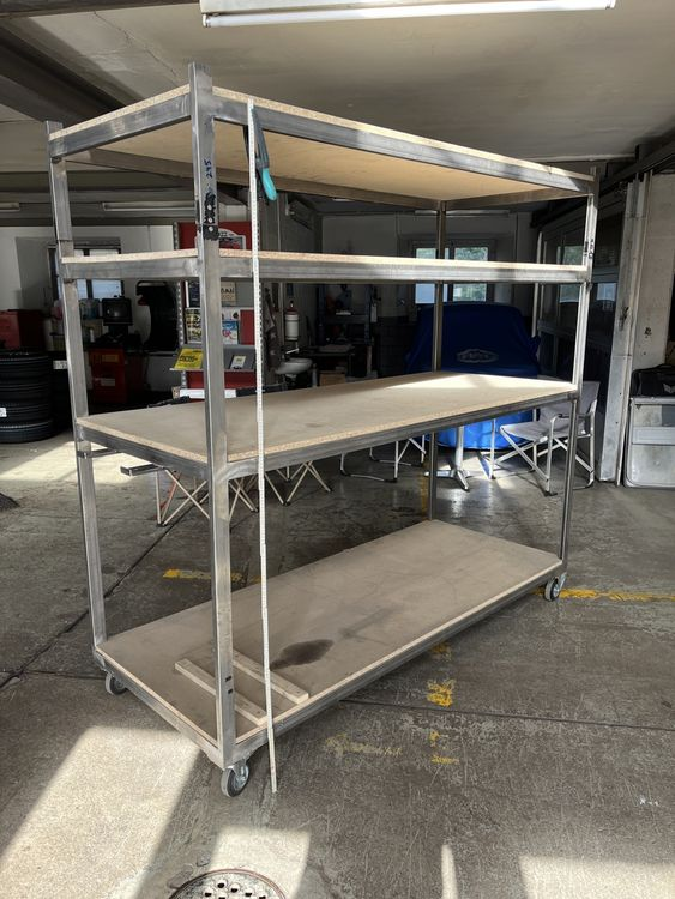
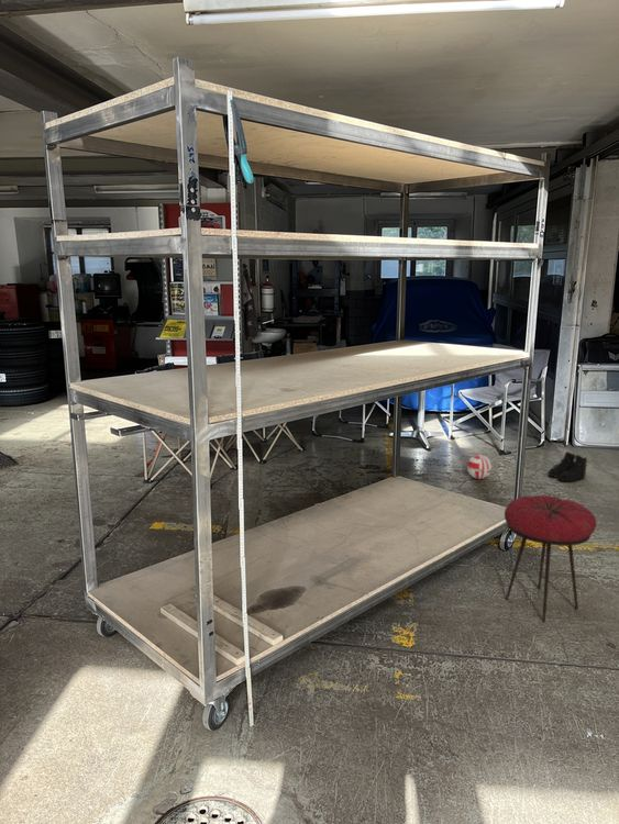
+ boots (567, 465)
+ stool (546, 555)
+ ball (479, 466)
